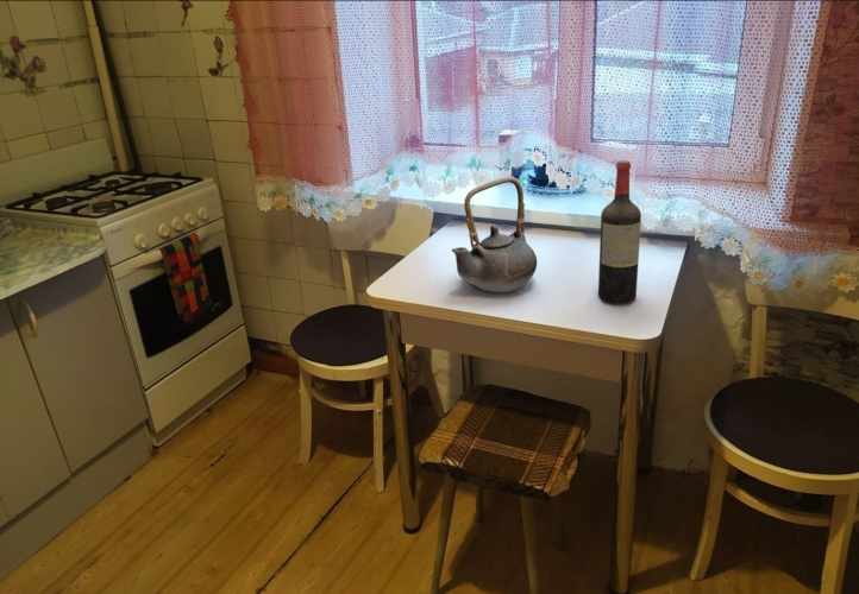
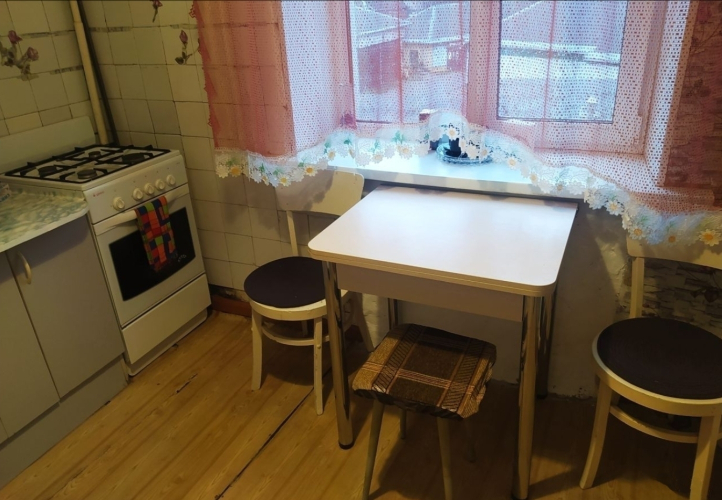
- teapot (495, 234)
- wine bottle (620, 232)
